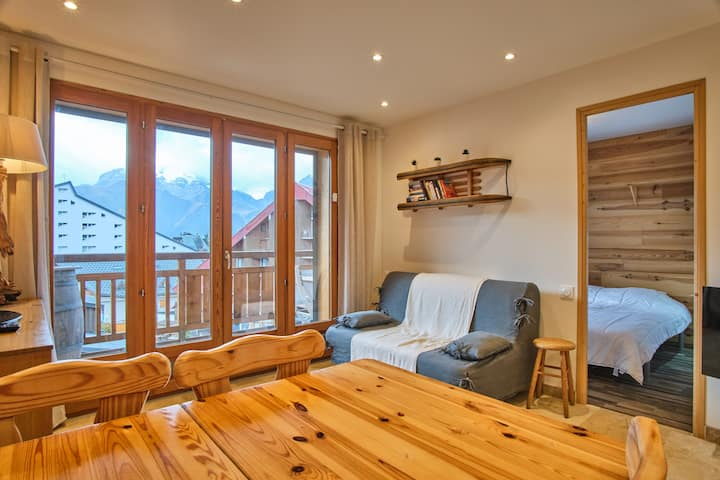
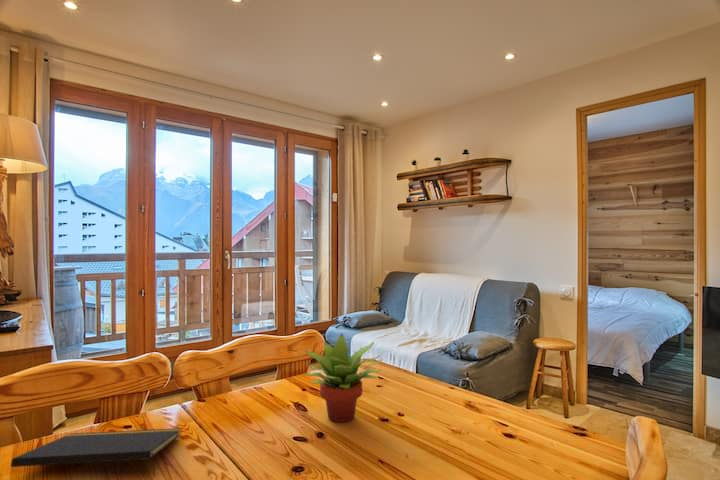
+ notepad (106, 445)
+ succulent plant (344, 378)
